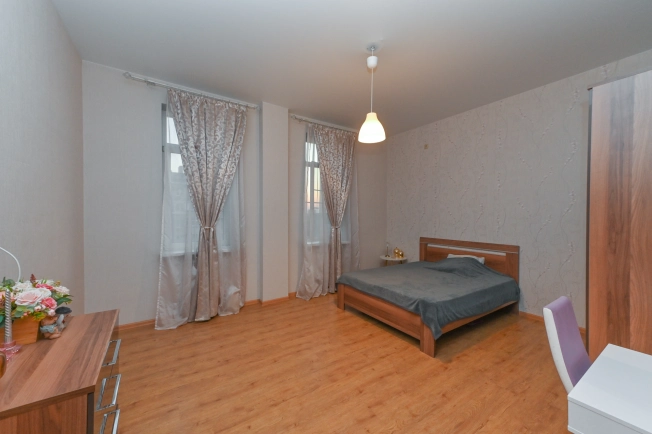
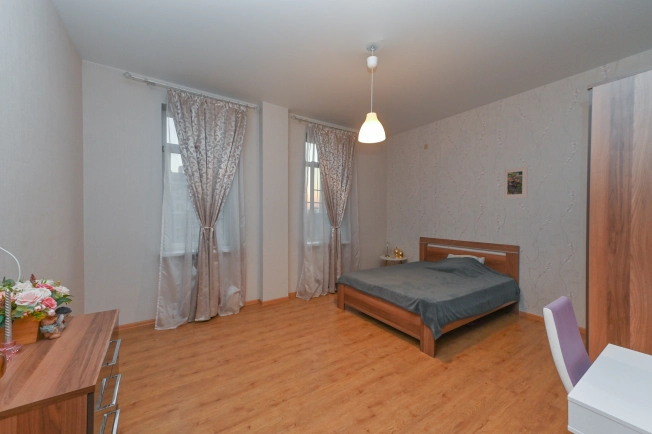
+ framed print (514, 183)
